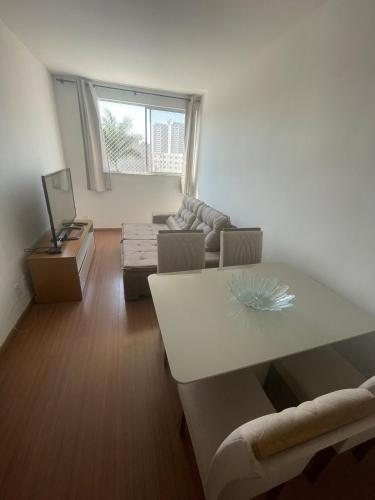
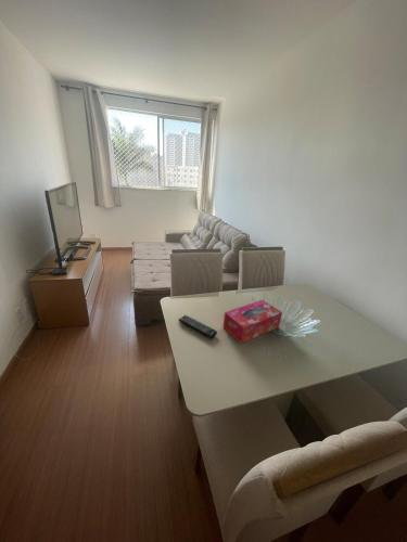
+ tissue box (252, 319)
+ remote control (196, 325)
